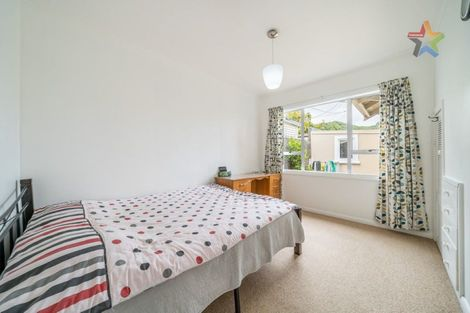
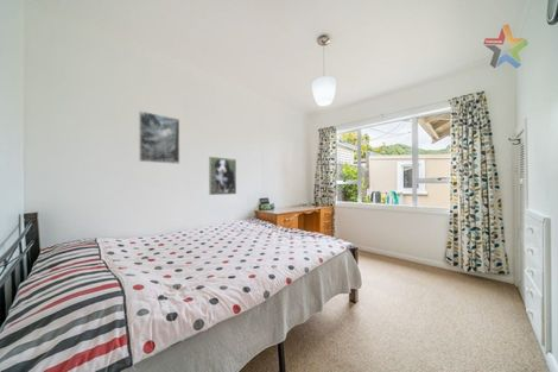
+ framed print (160, 139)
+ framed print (223, 176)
